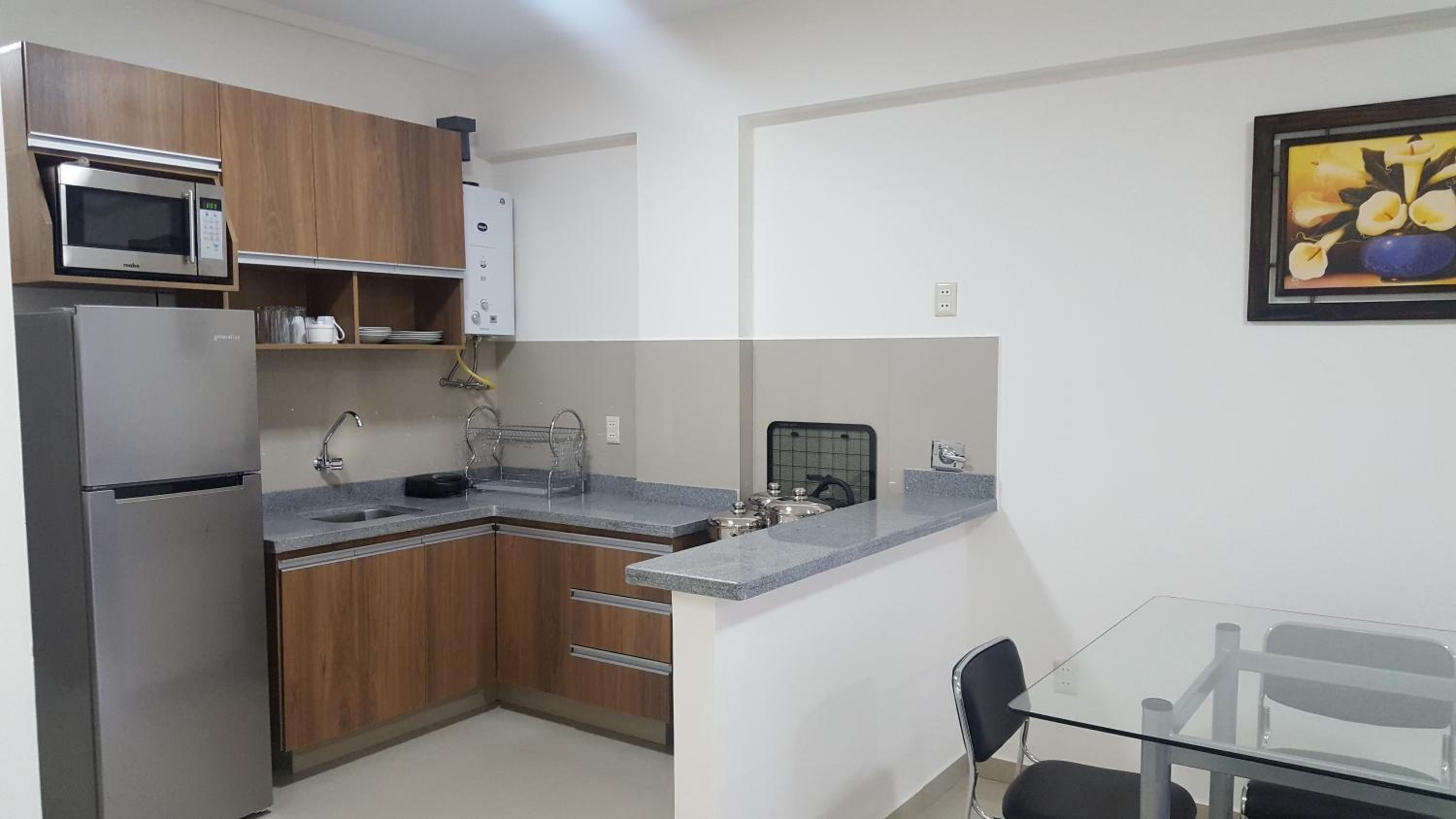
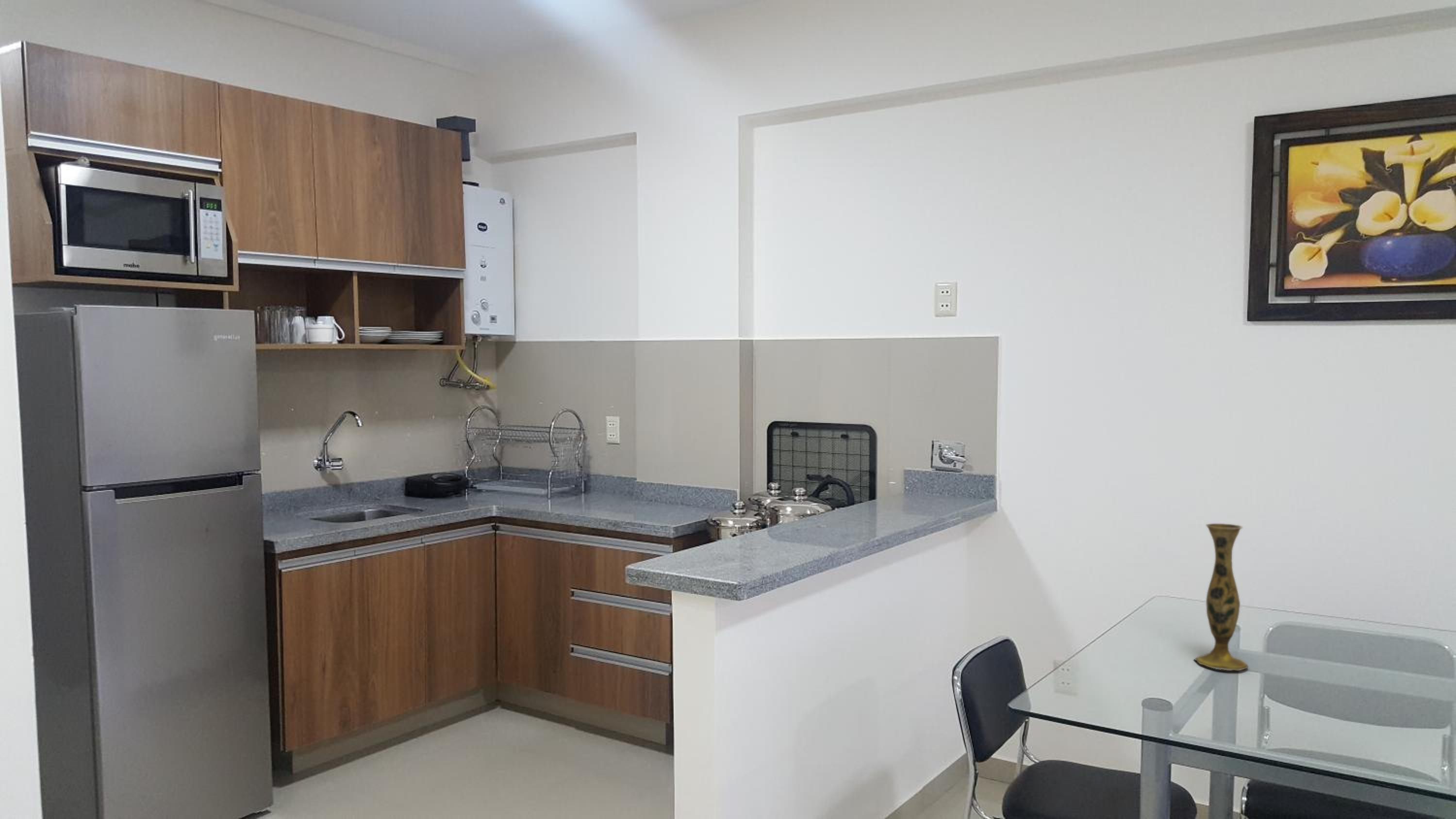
+ vase (1223, 595)
